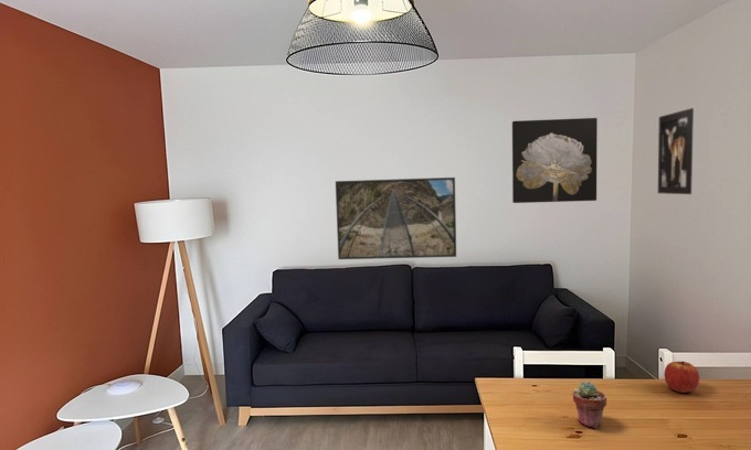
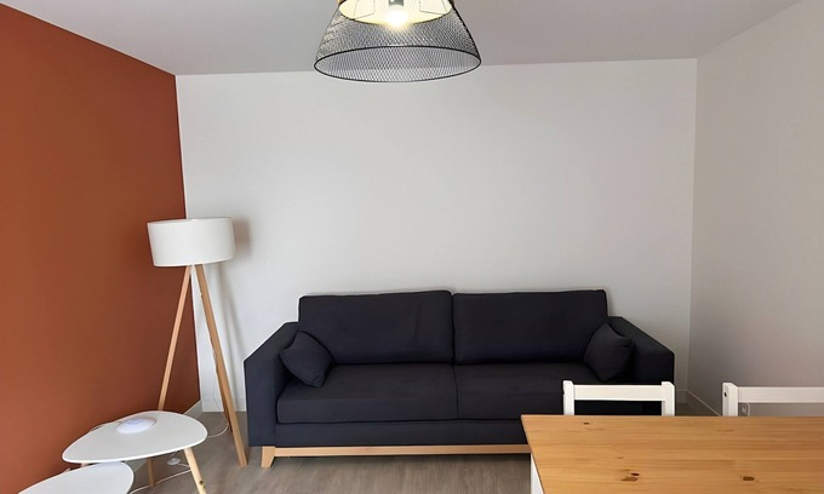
- potted succulent (589, 401)
- apple (680, 374)
- wall art (674, 153)
- wall art (553, 161)
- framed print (395, 218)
